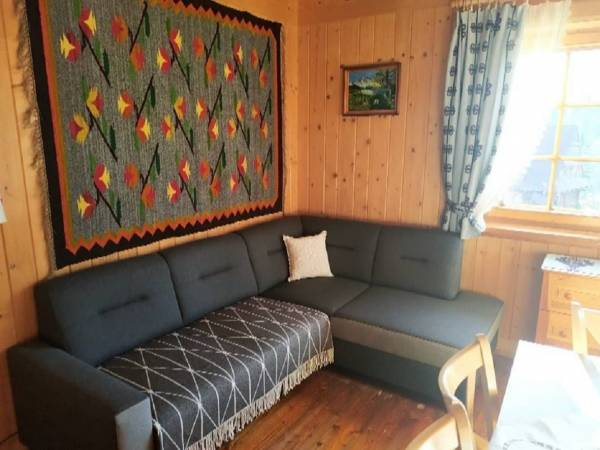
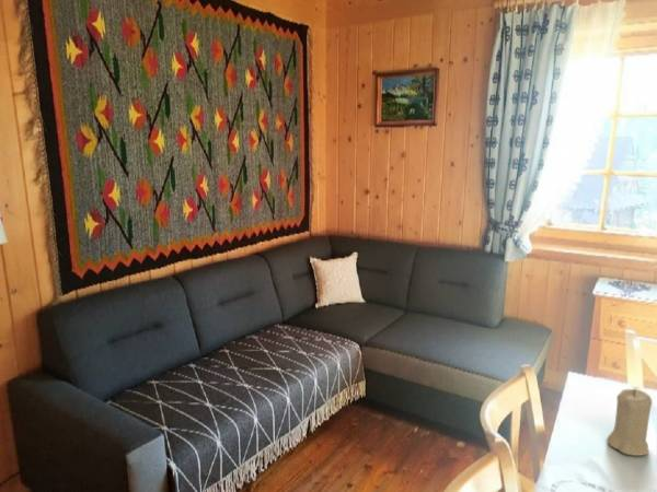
+ candle (631, 418)
